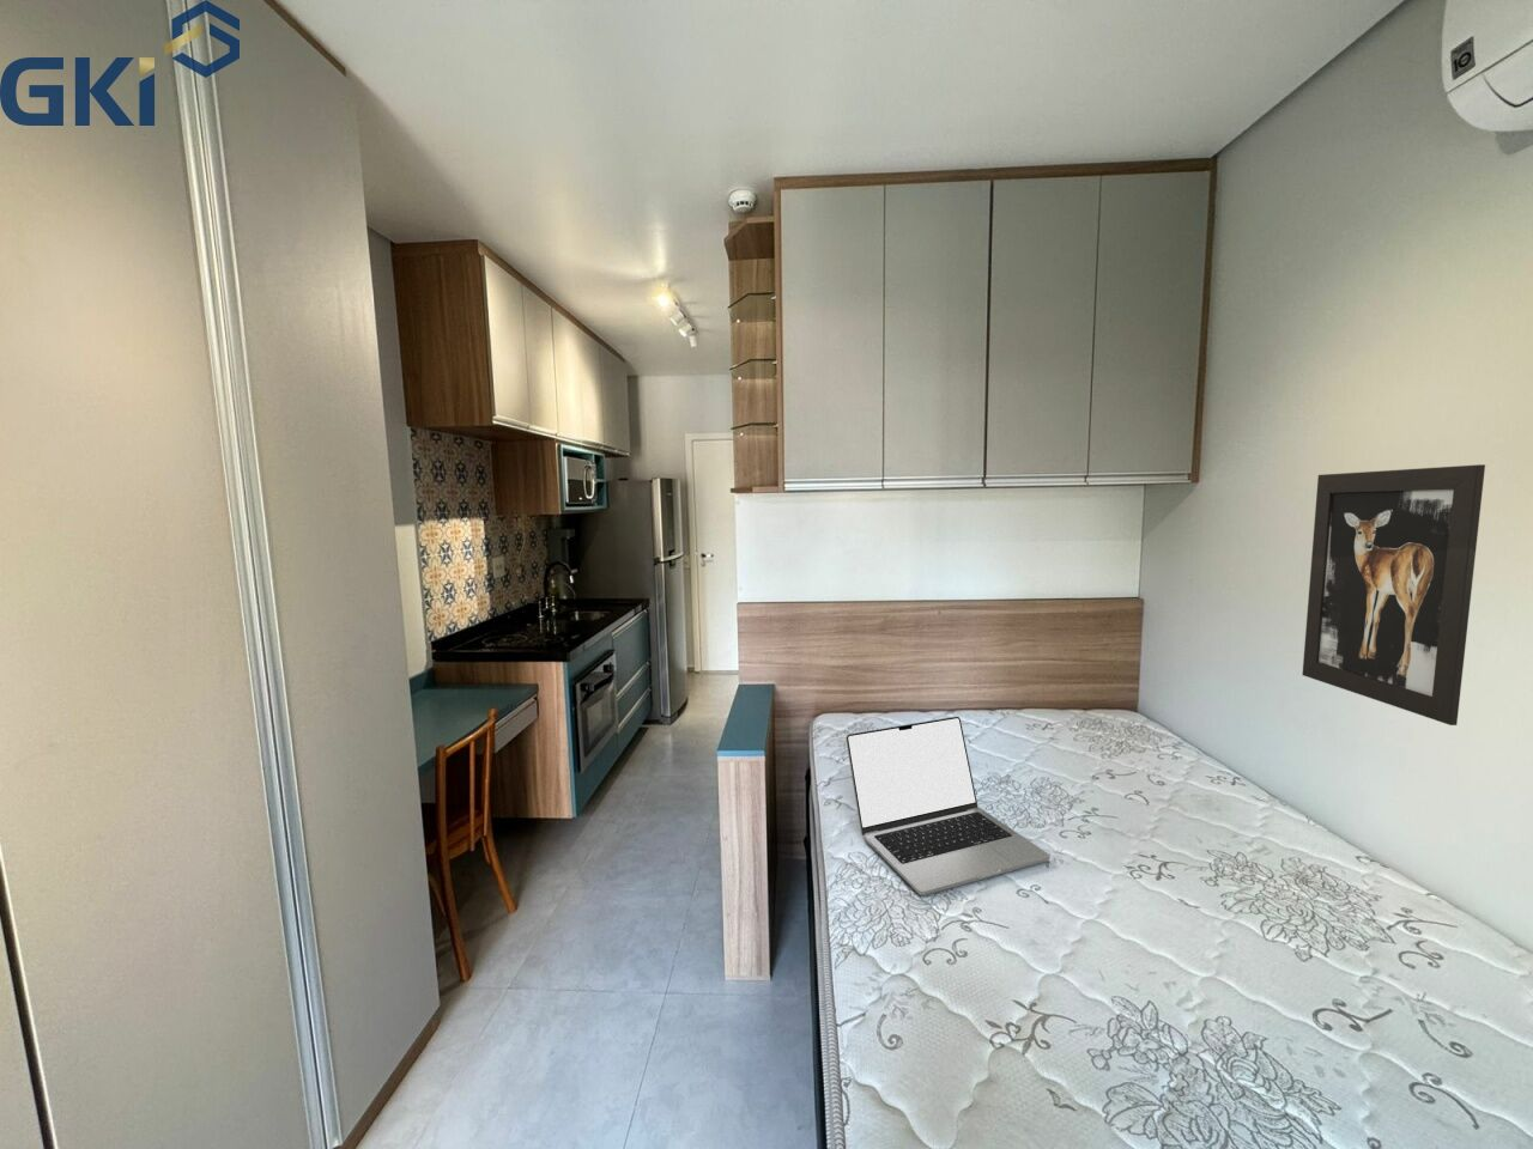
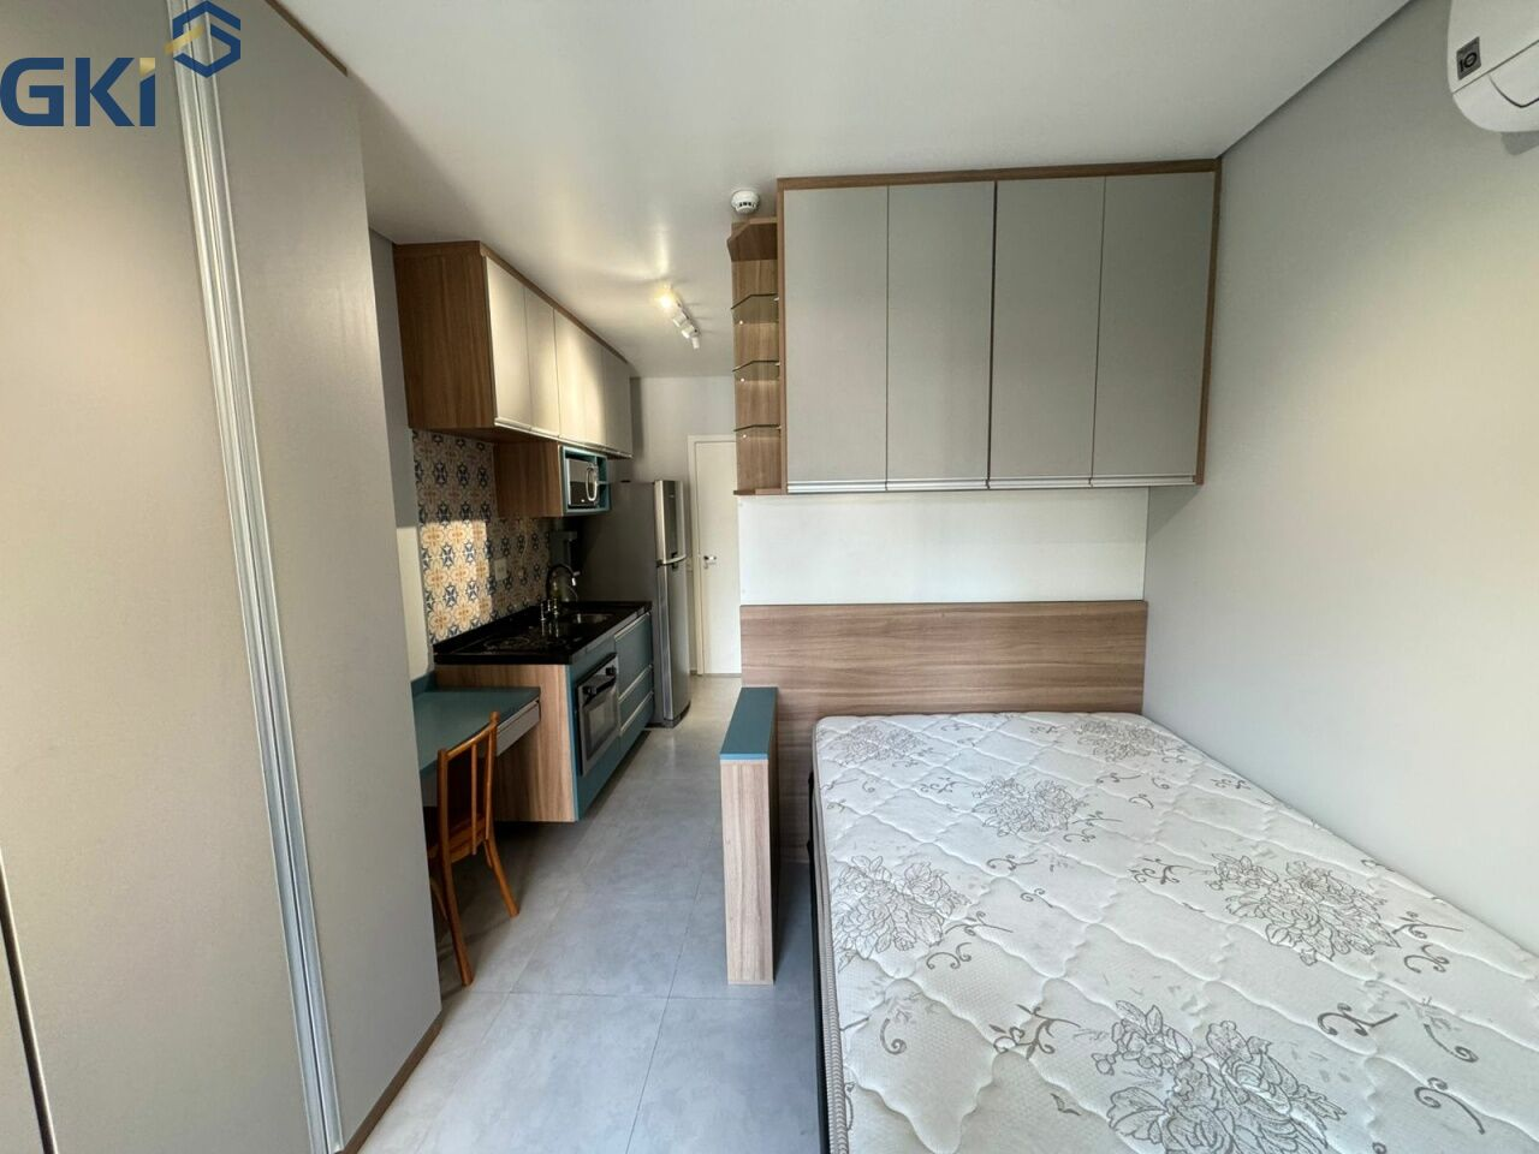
- wall art (1378, 585)
- laptop (942, 793)
